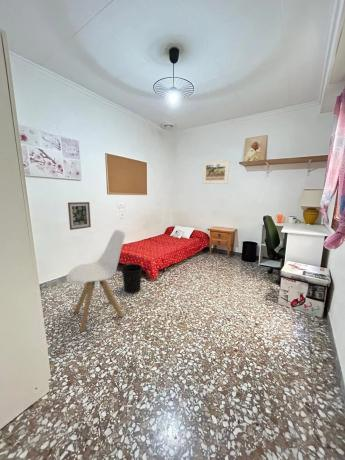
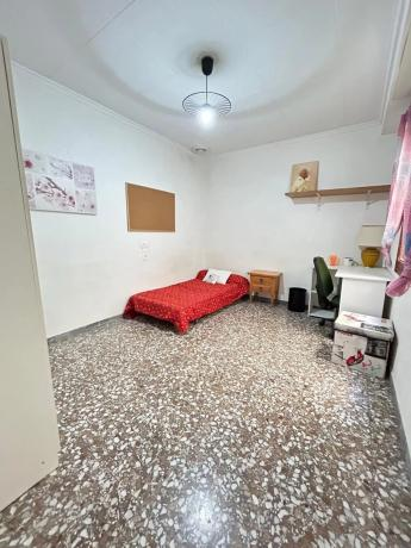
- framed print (215, 172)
- bar stool (98, 275)
- wastebasket (132, 278)
- wall art (79, 215)
